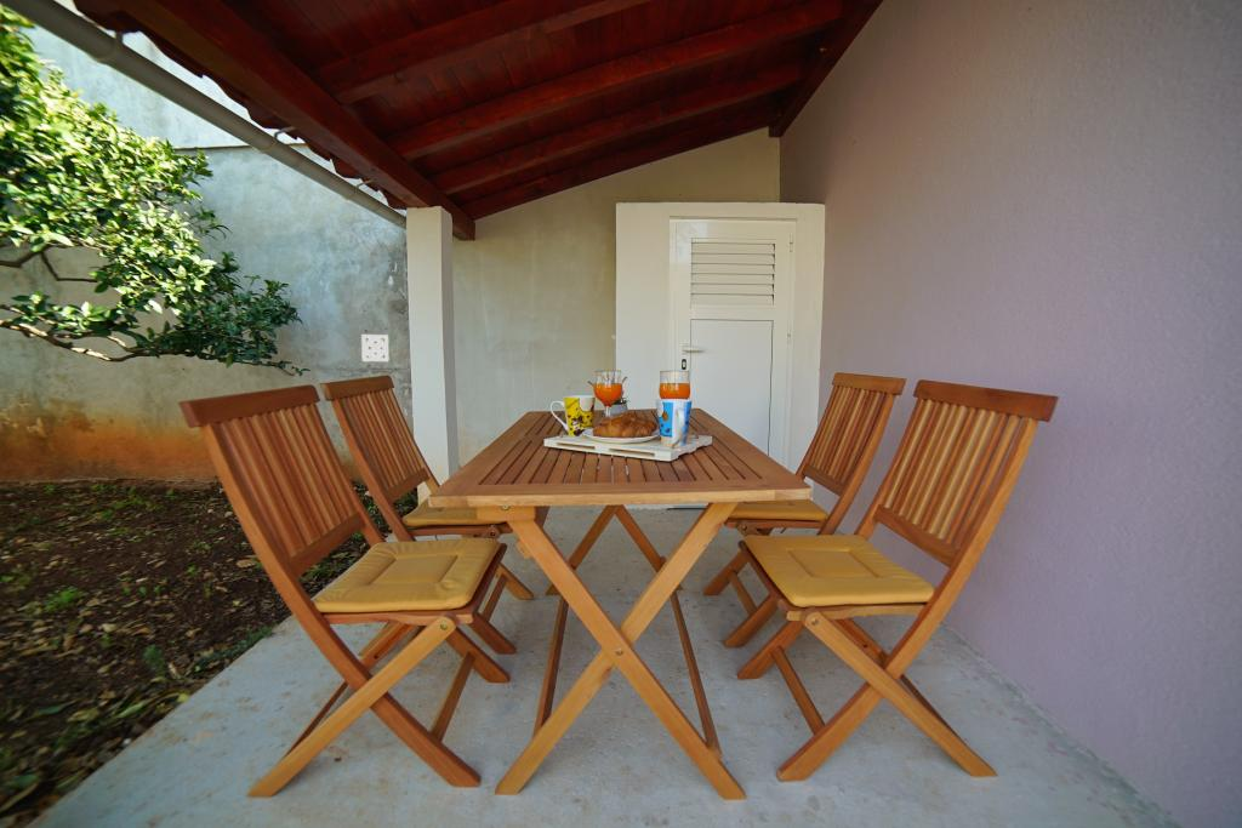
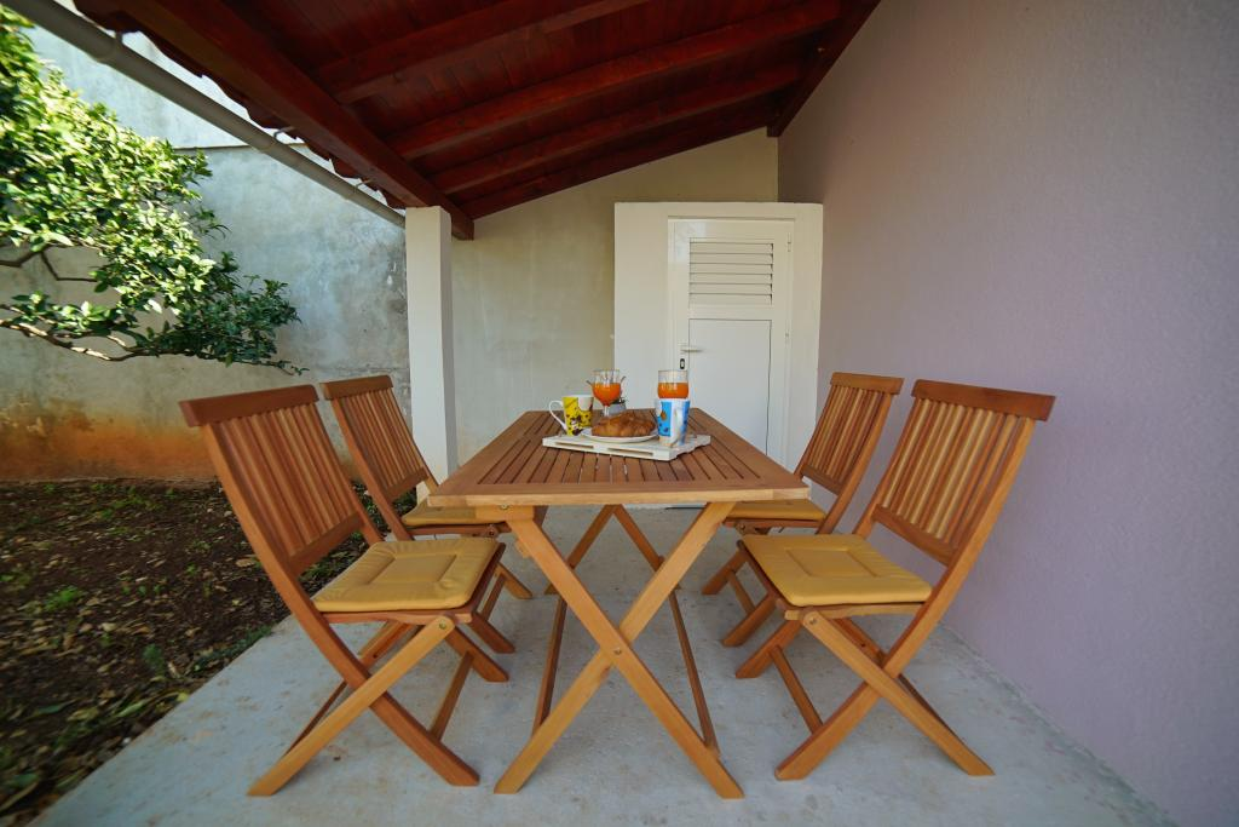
- wall ornament (375, 348)
